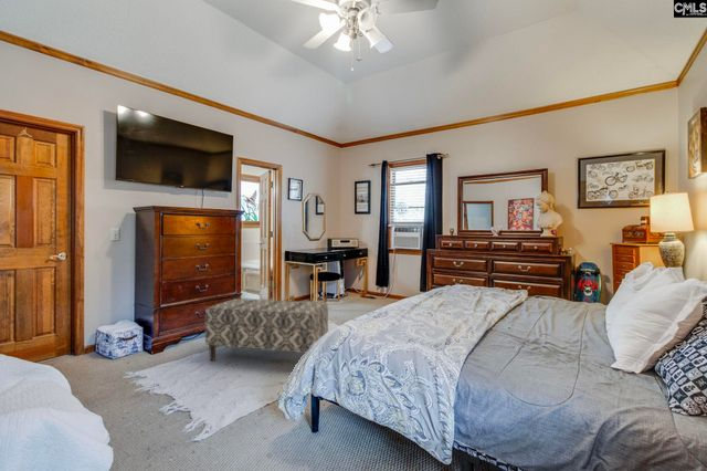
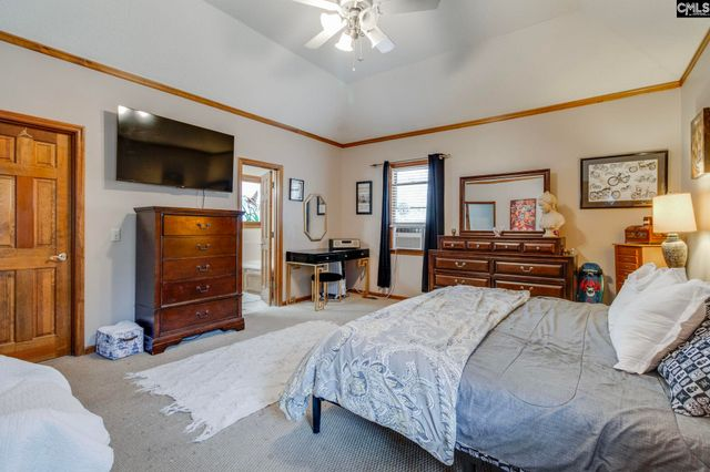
- bench (268, 331)
